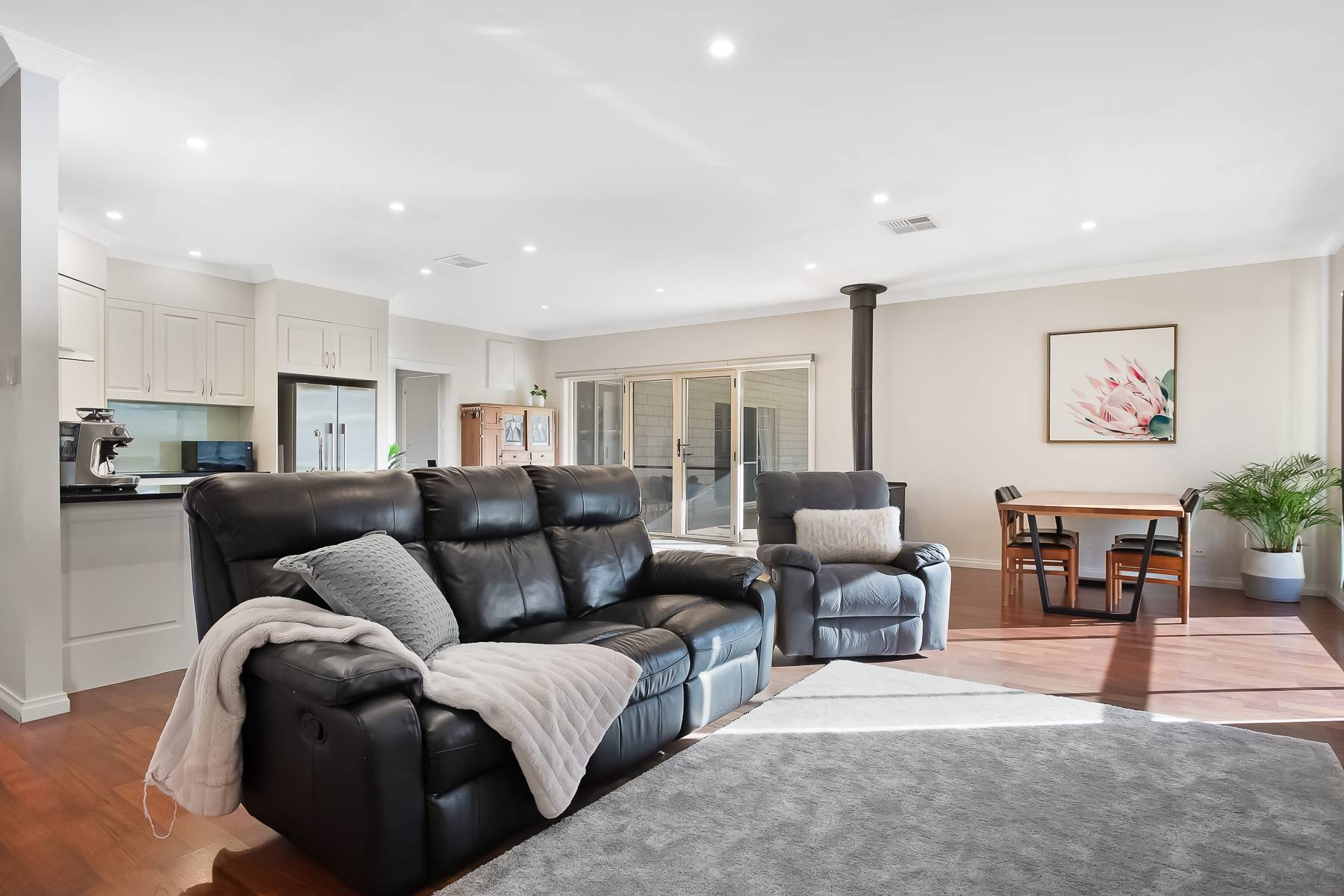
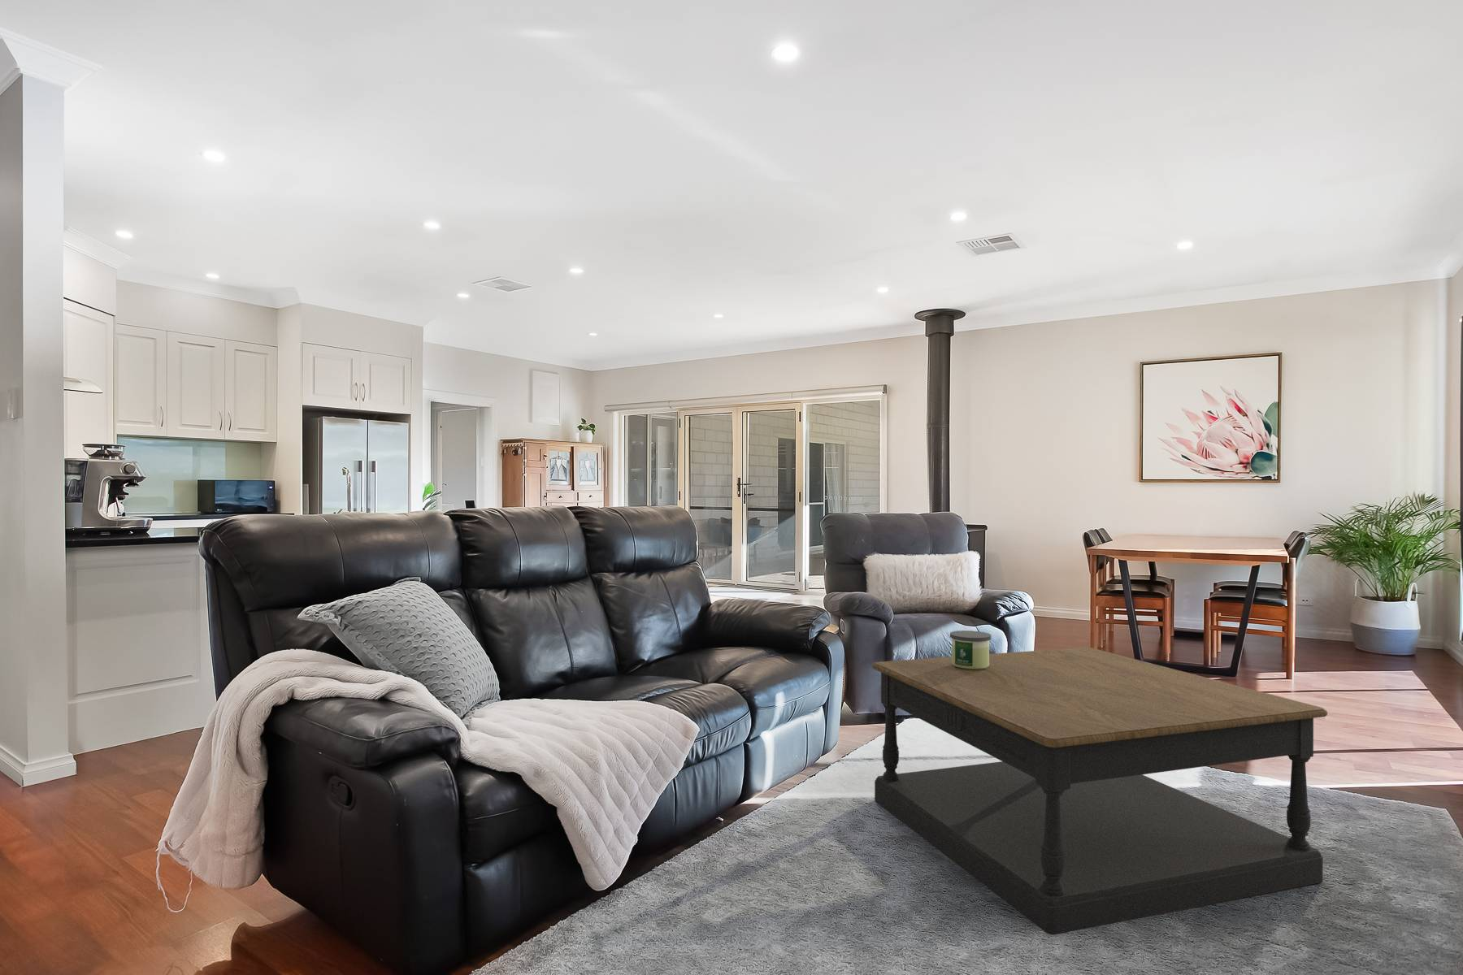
+ coffee table (1073, 758)
+ candle (970, 650)
